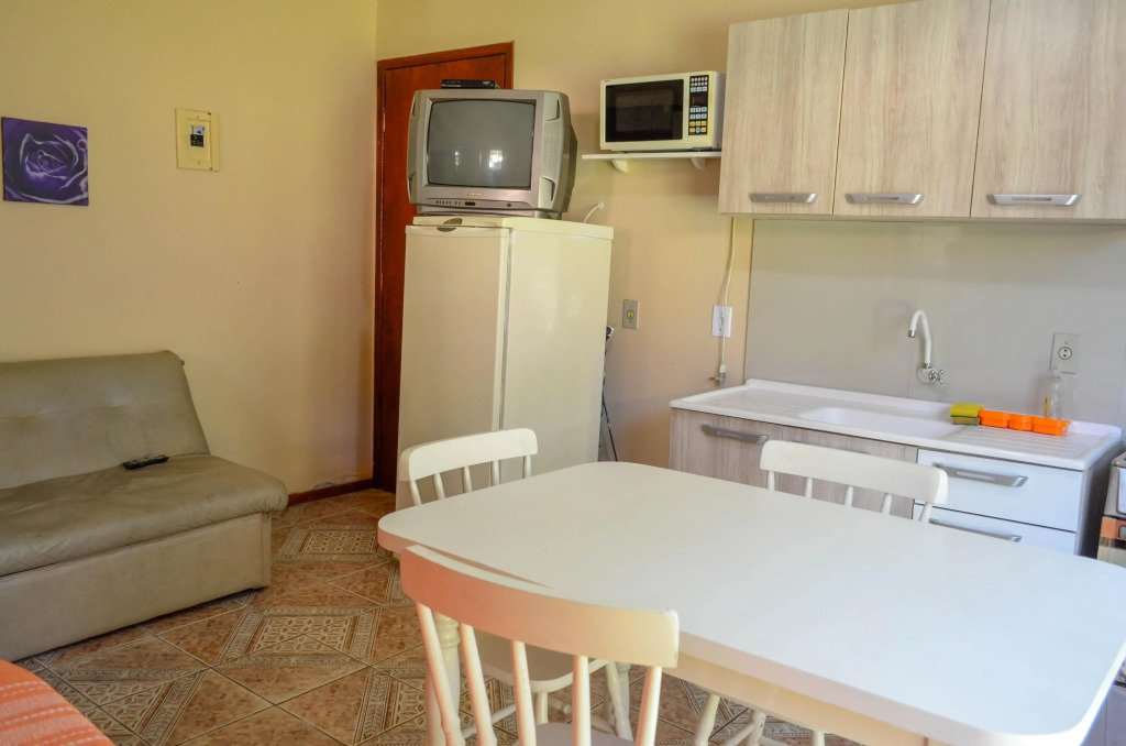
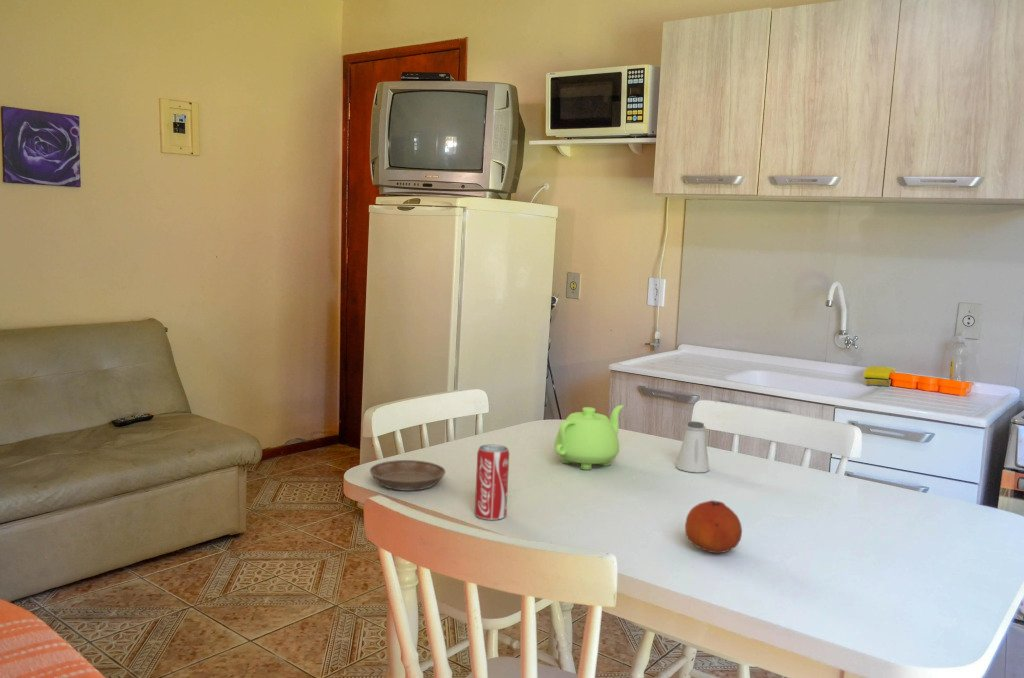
+ fruit (713, 526)
+ saltshaker (694, 445)
+ saucer (407, 476)
+ beverage can (492, 481)
+ teapot (590, 435)
